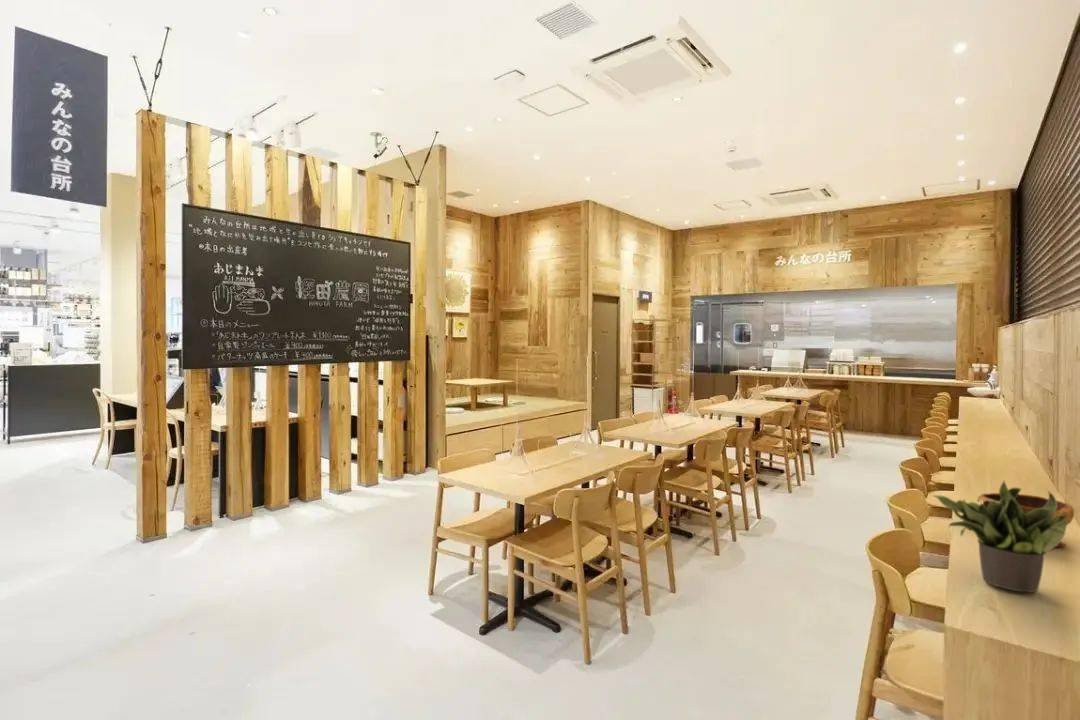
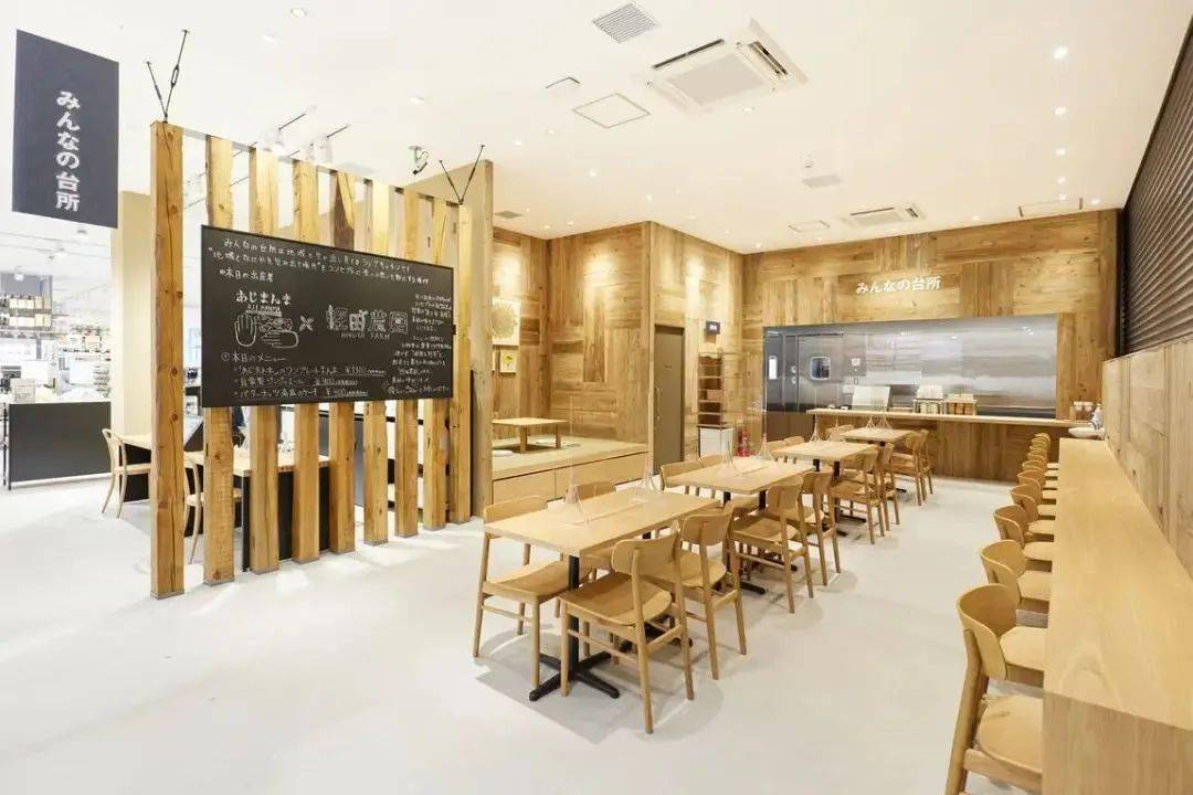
- bowl (1025, 513)
- potted plant (995, 529)
